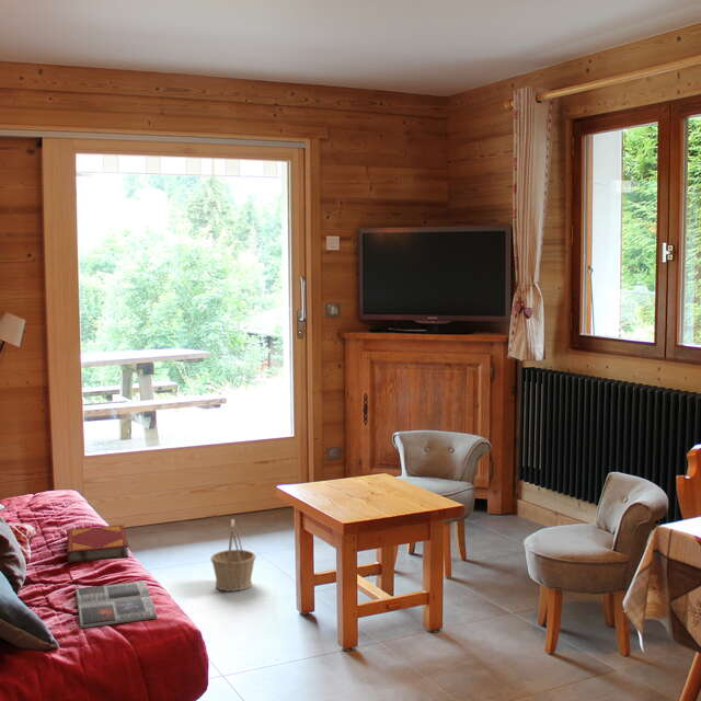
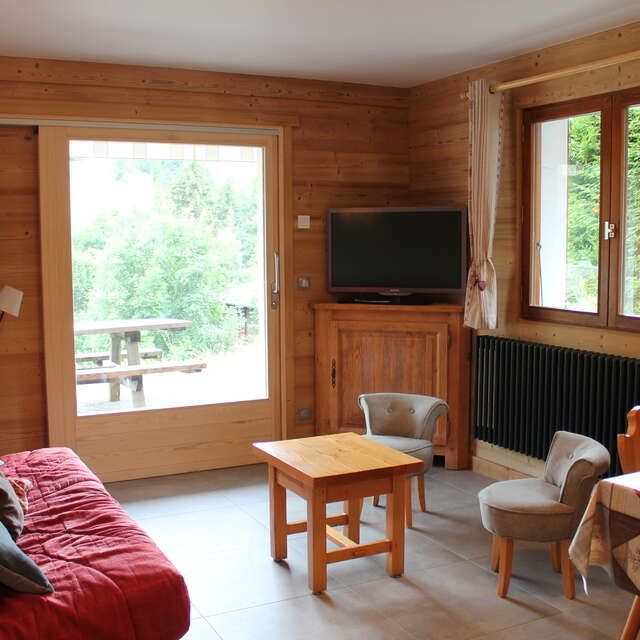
- magazine (114, 600)
- hardback book (96, 542)
- basket (232, 552)
